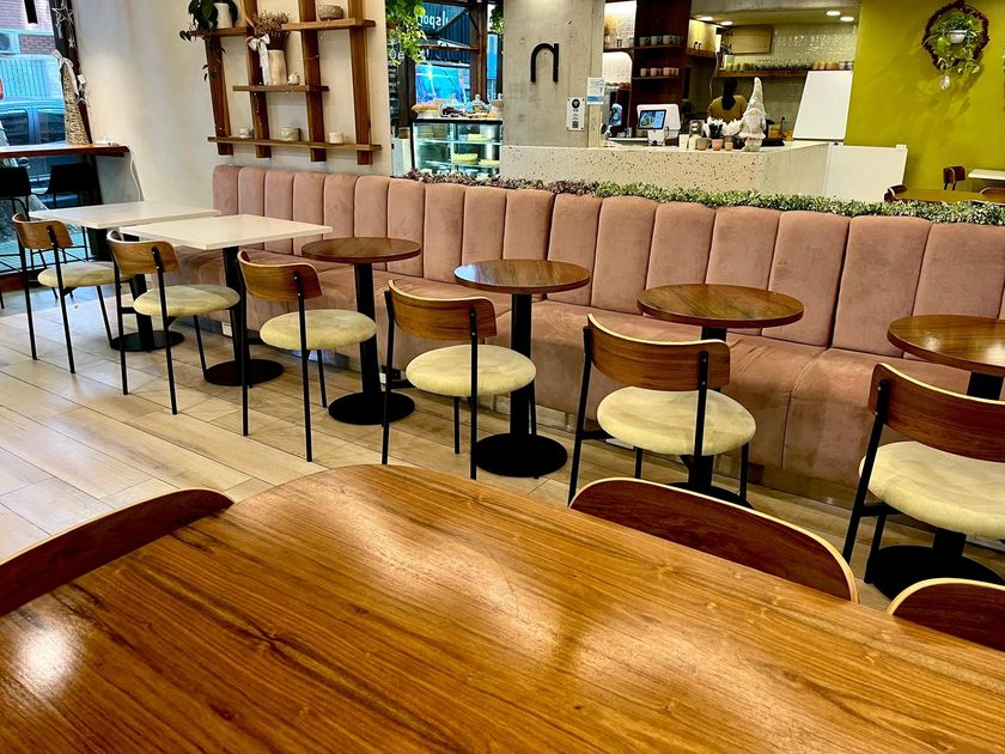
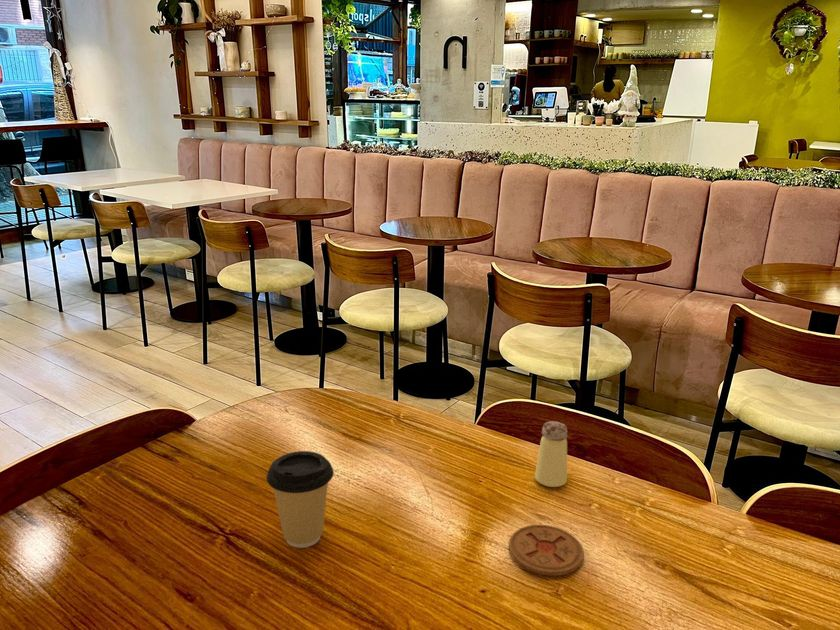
+ coffee cup (301, 499)
+ saltshaker (552, 452)
+ coaster (545, 548)
